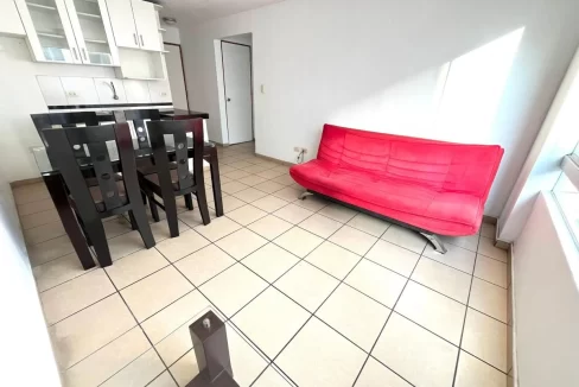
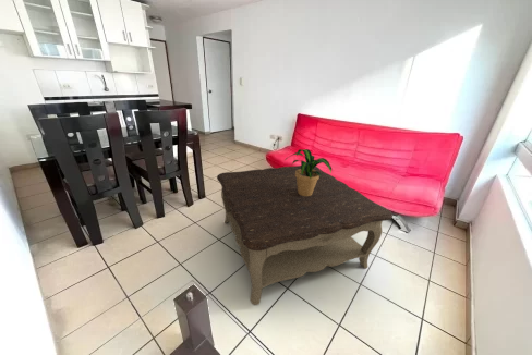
+ coffee table (289, 217)
+ potted plant (306, 173)
